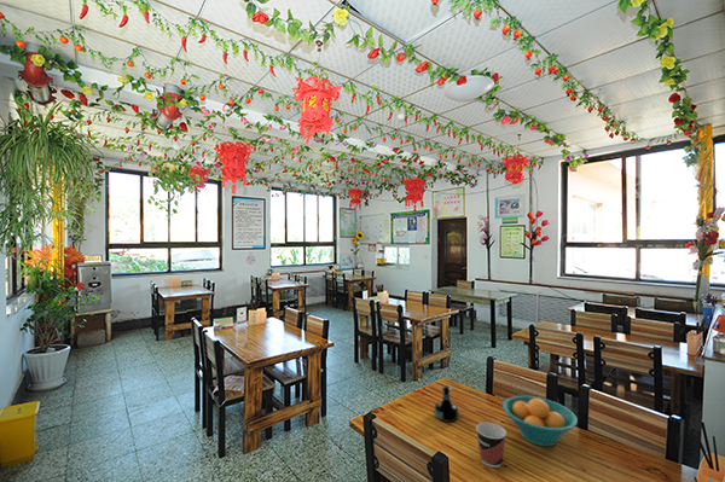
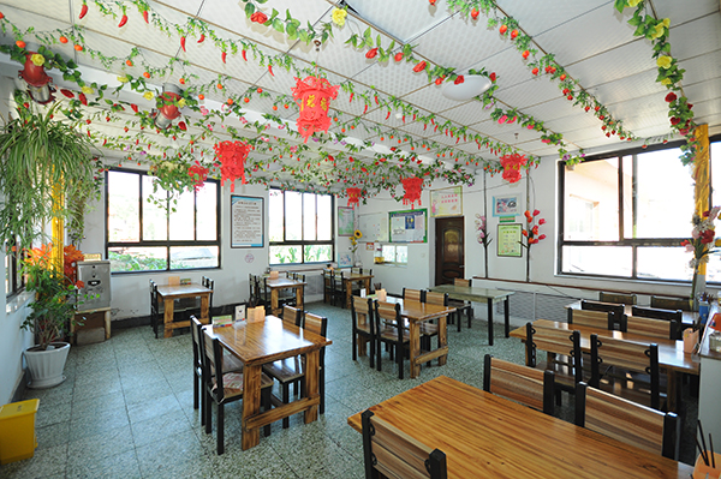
- tequila bottle (446, 401)
- cup (491, 445)
- fruit bowl (538, 418)
